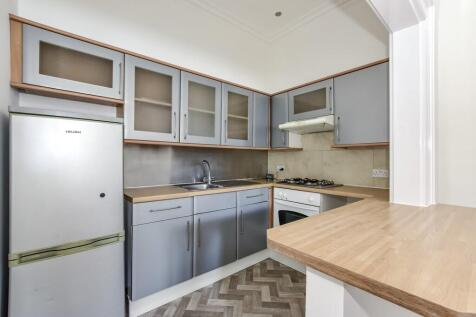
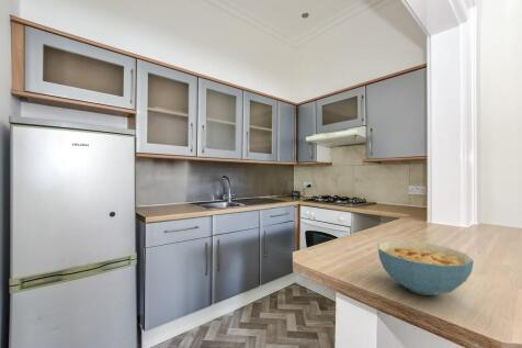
+ cereal bowl (420, 270)
